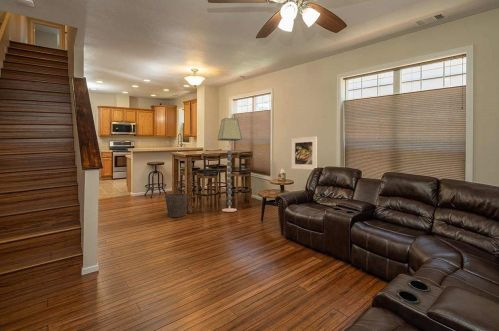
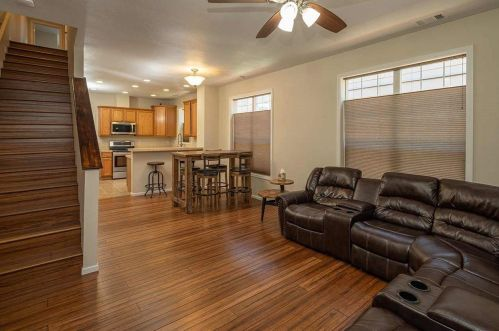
- floor lamp (229, 164)
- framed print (303, 153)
- waste bin (176, 205)
